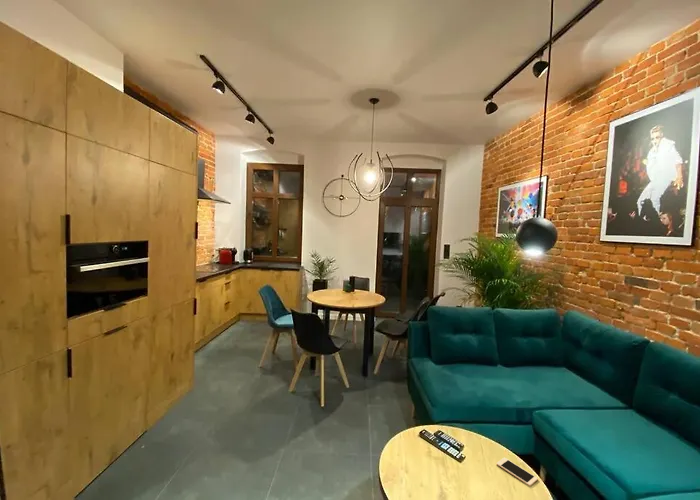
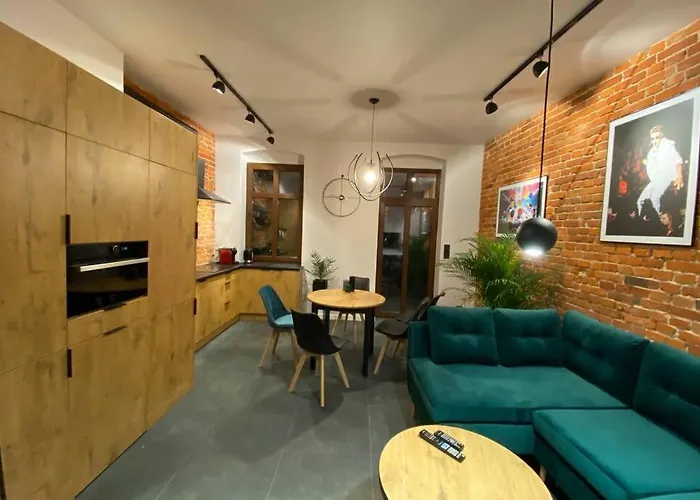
- cell phone (516, 470)
